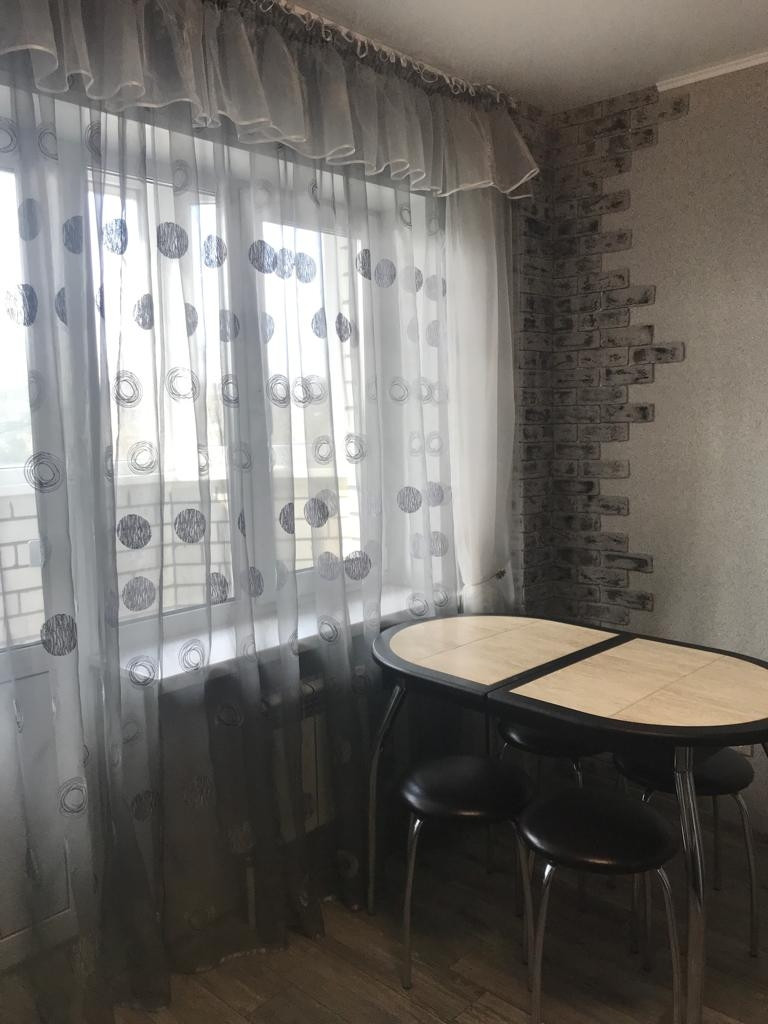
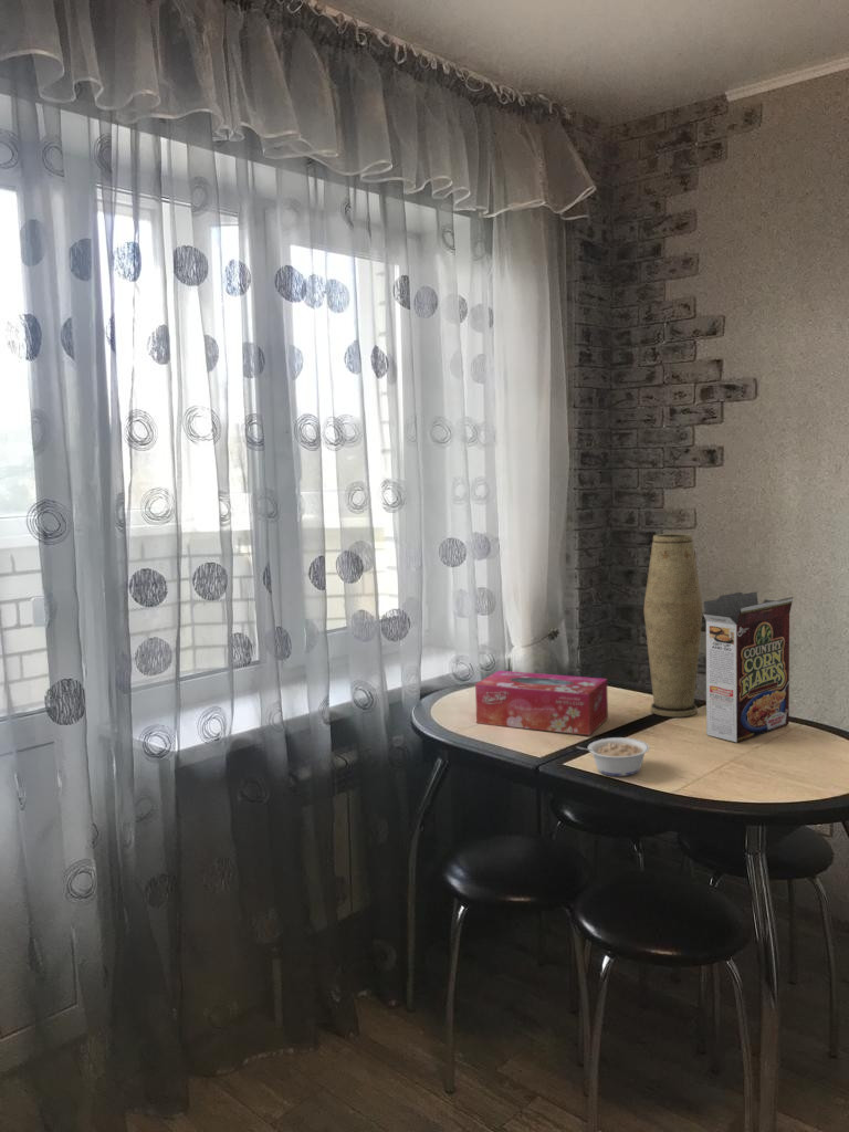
+ vase (672, 623)
+ tissue box (542, 701)
+ legume (617, 756)
+ cereal box (747, 663)
